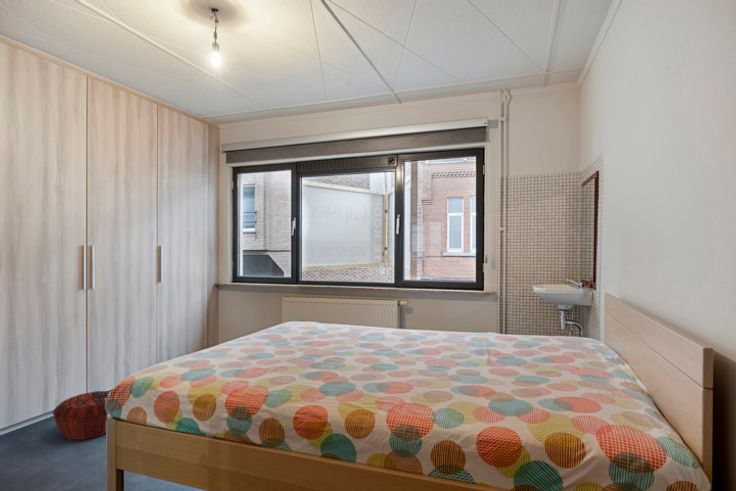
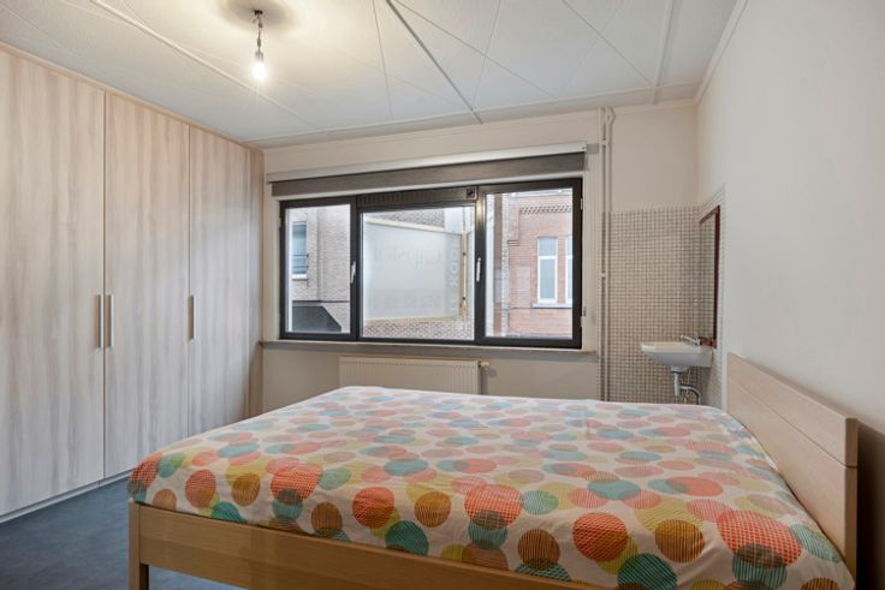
- woven basket (90, 412)
